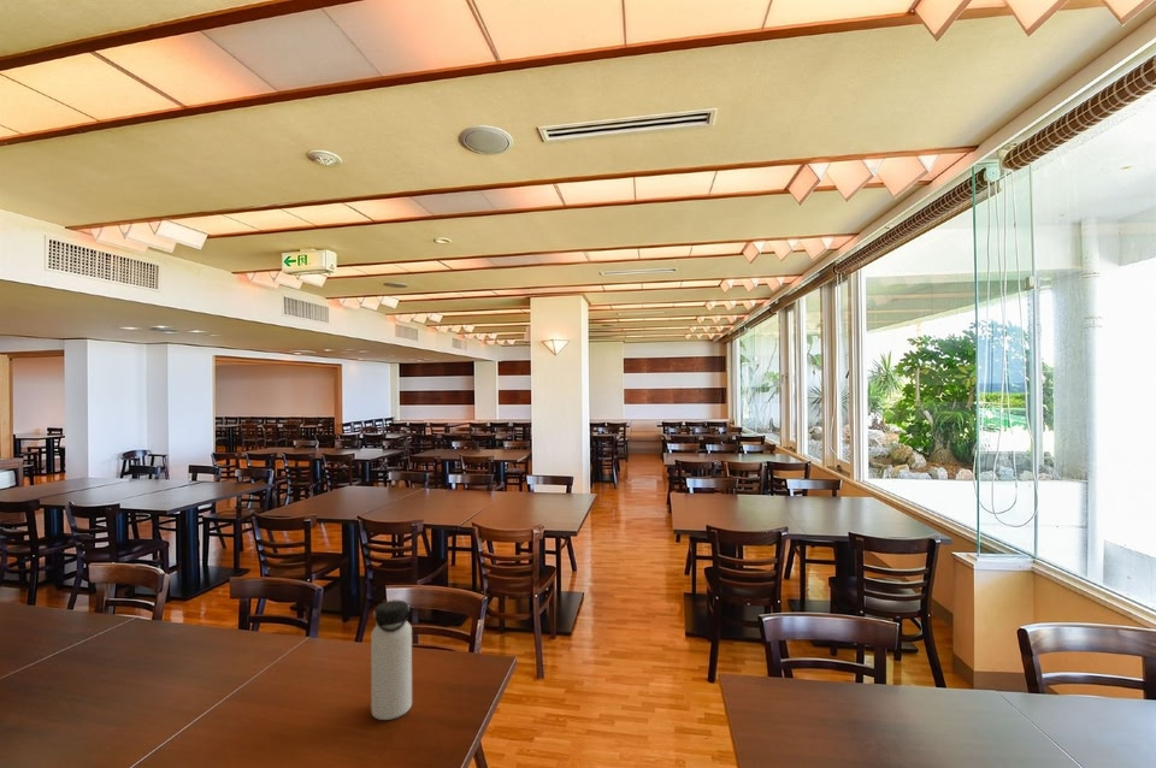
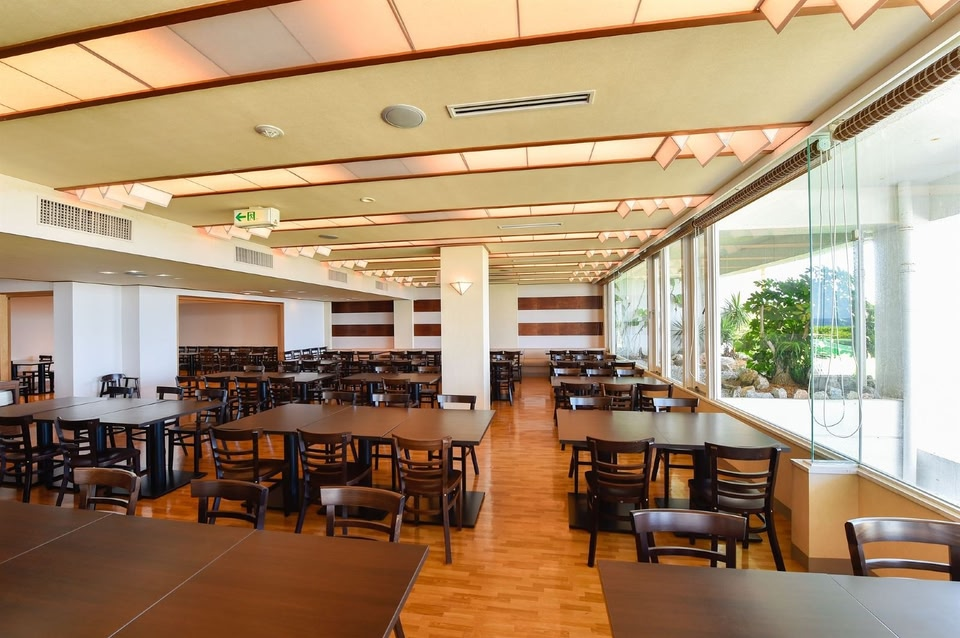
- water bottle (391, 656)
